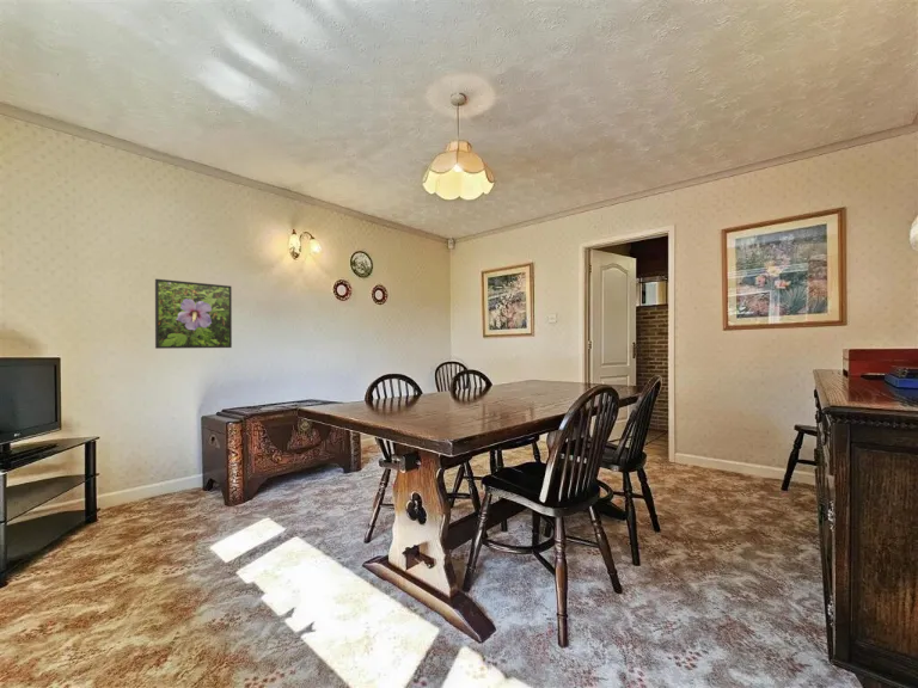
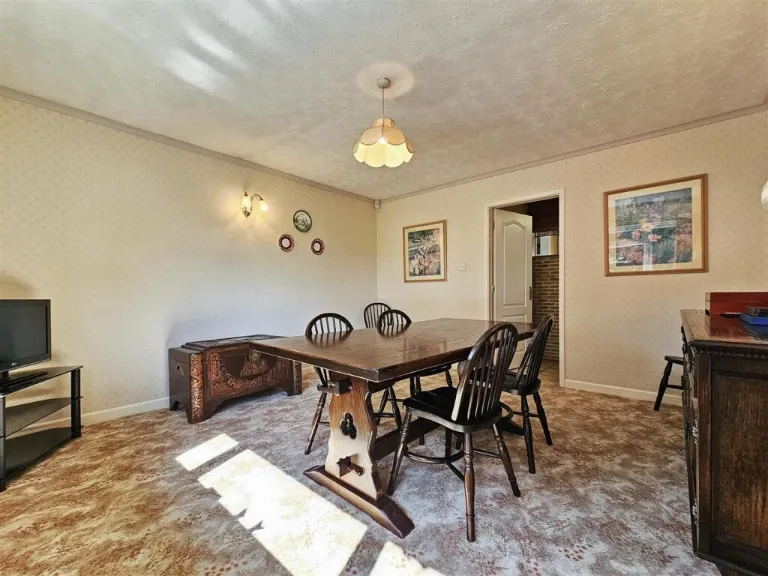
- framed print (195, 315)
